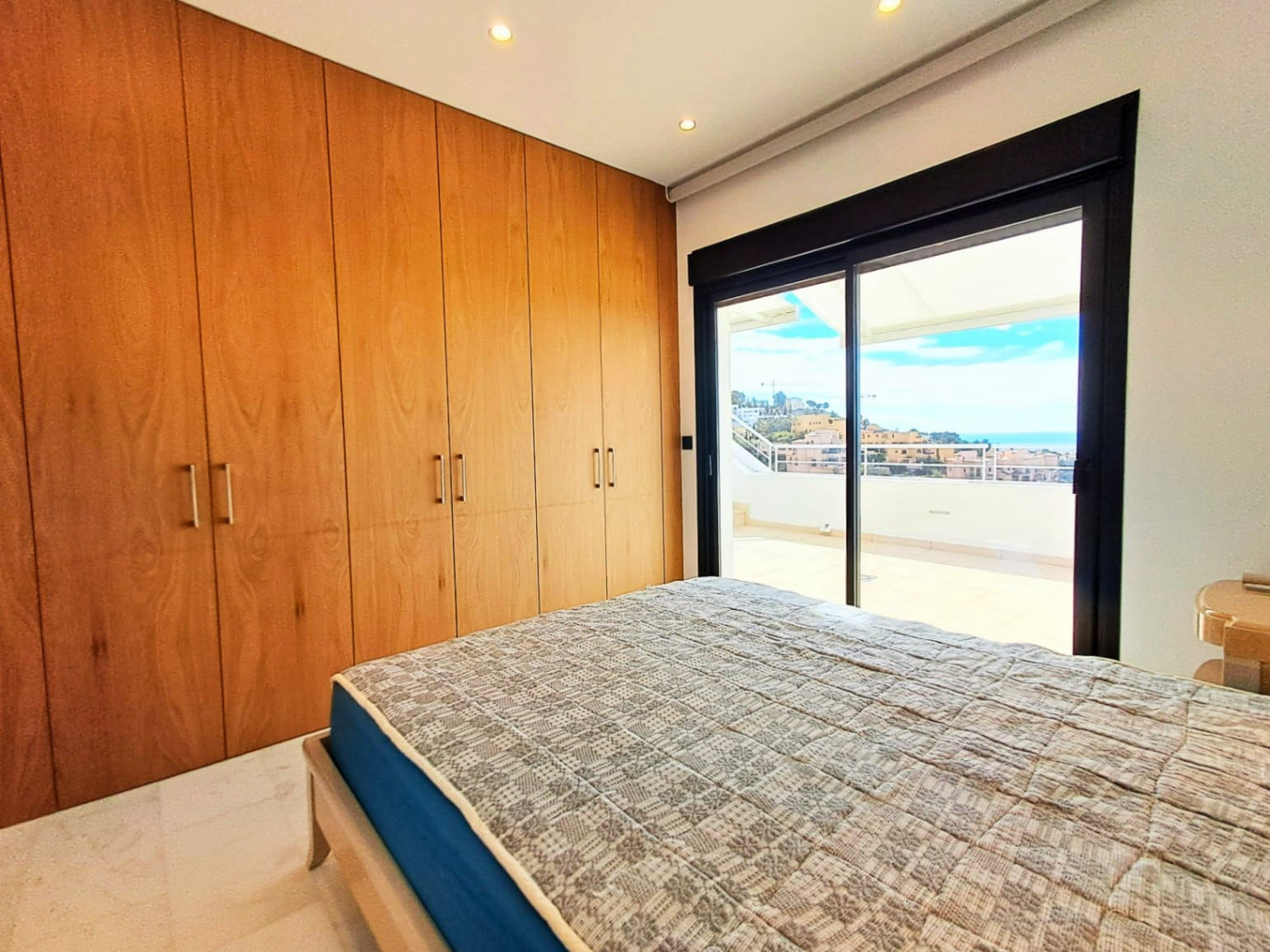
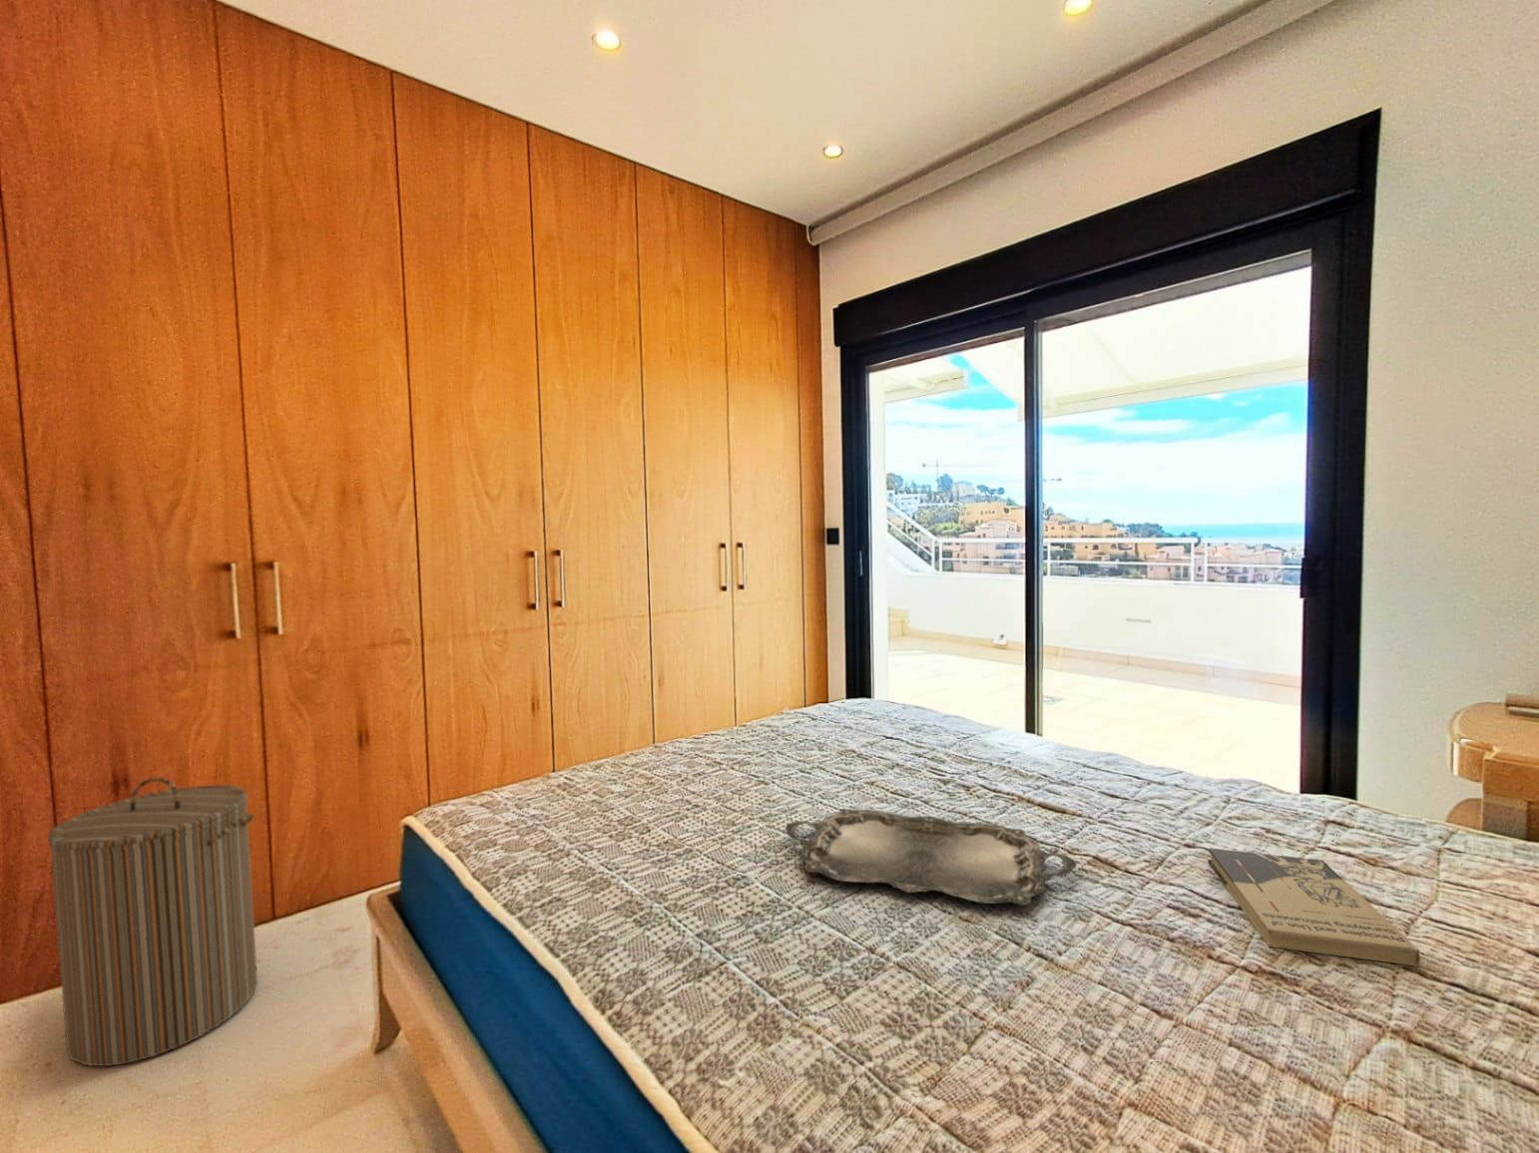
+ laundry hamper (161, 896)
+ serving tray (920, 850)
+ book (1299, 899)
